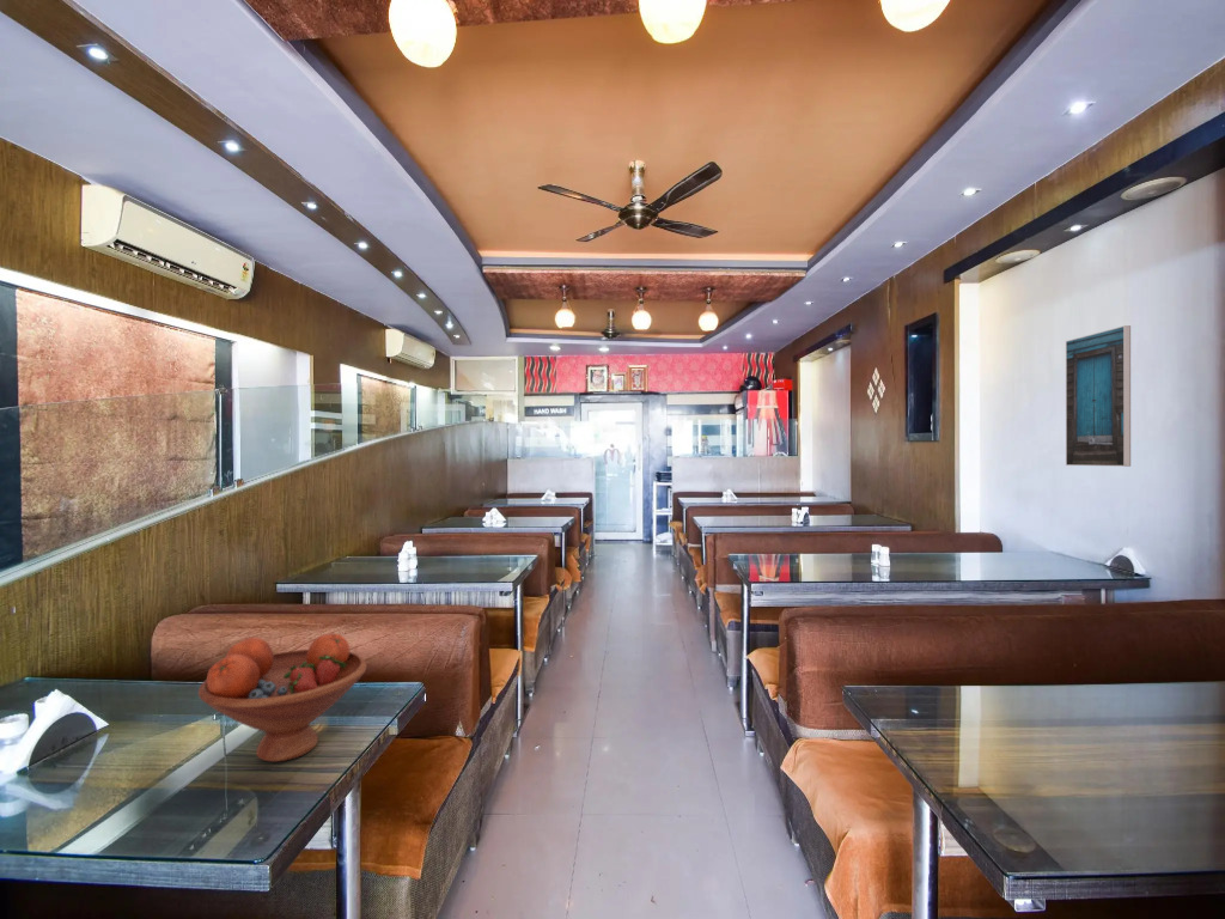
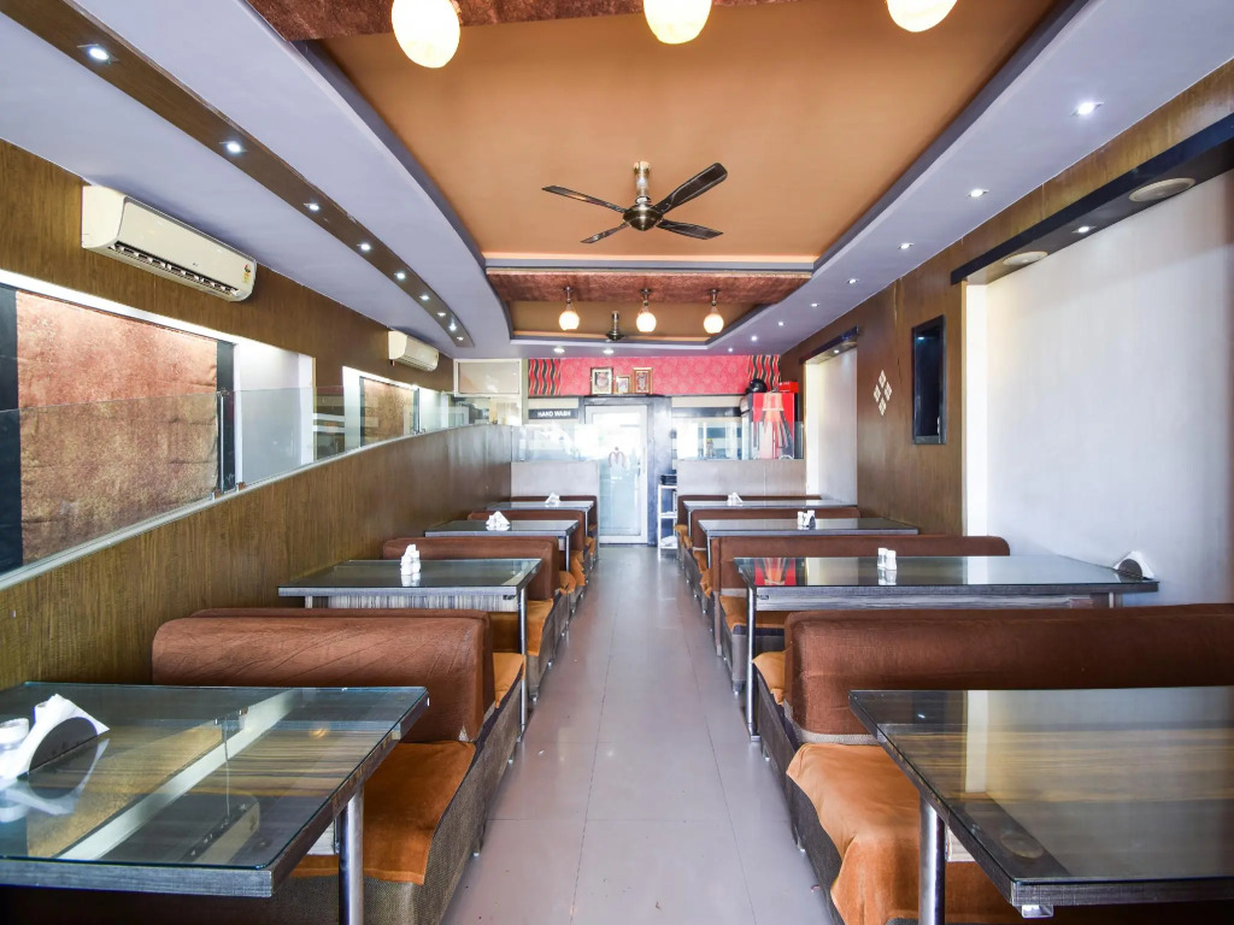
- fruit bowl (287, 695)
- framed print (1096, 400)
